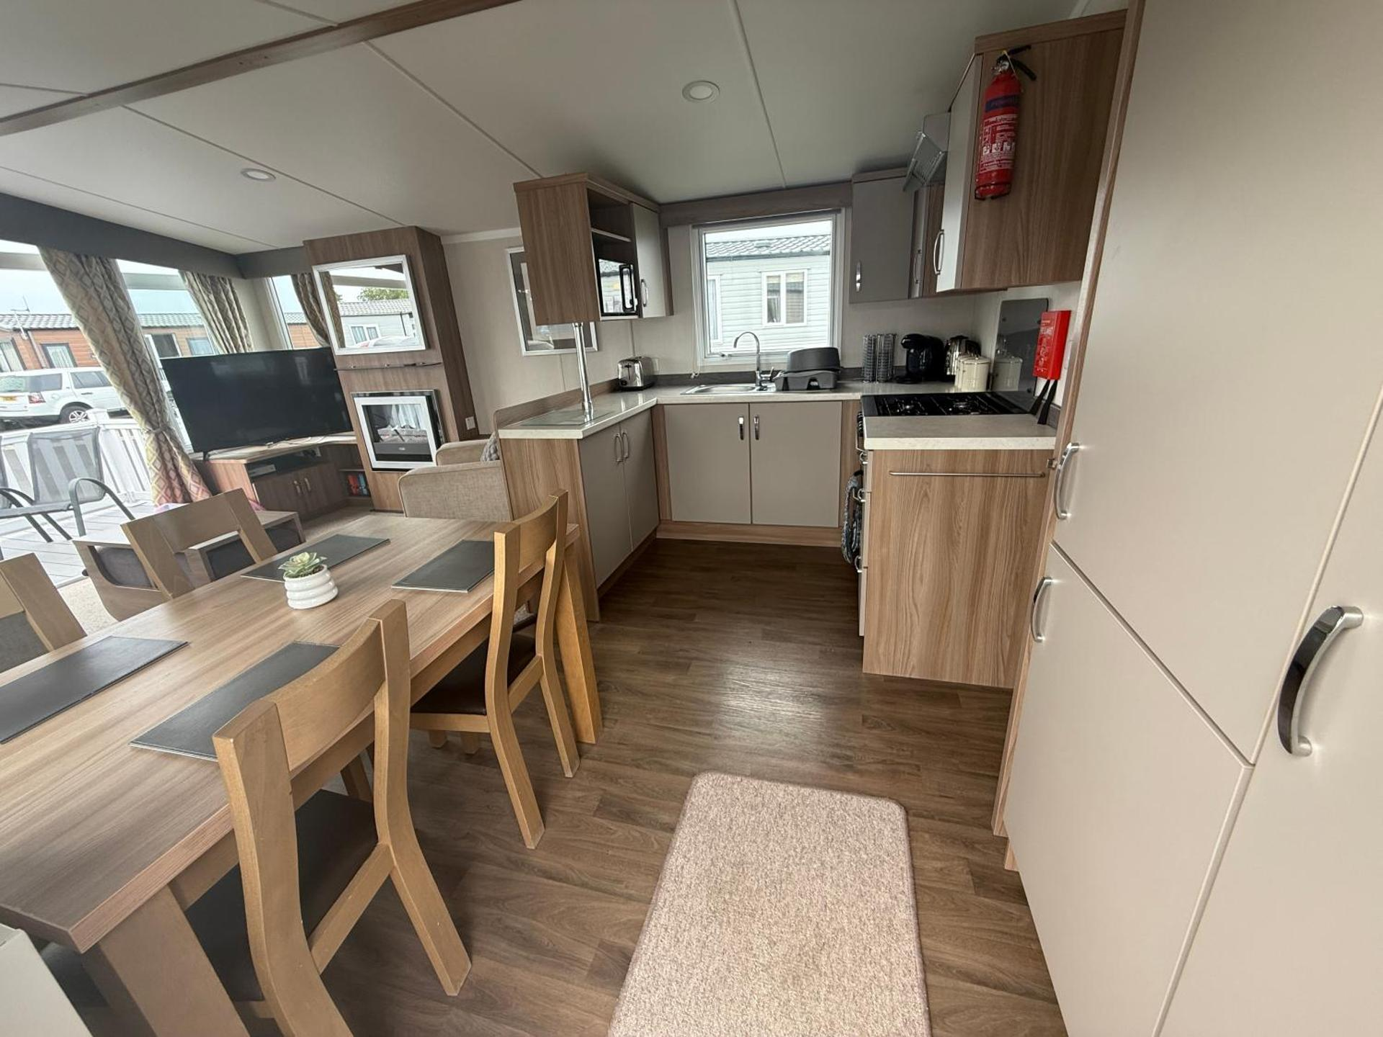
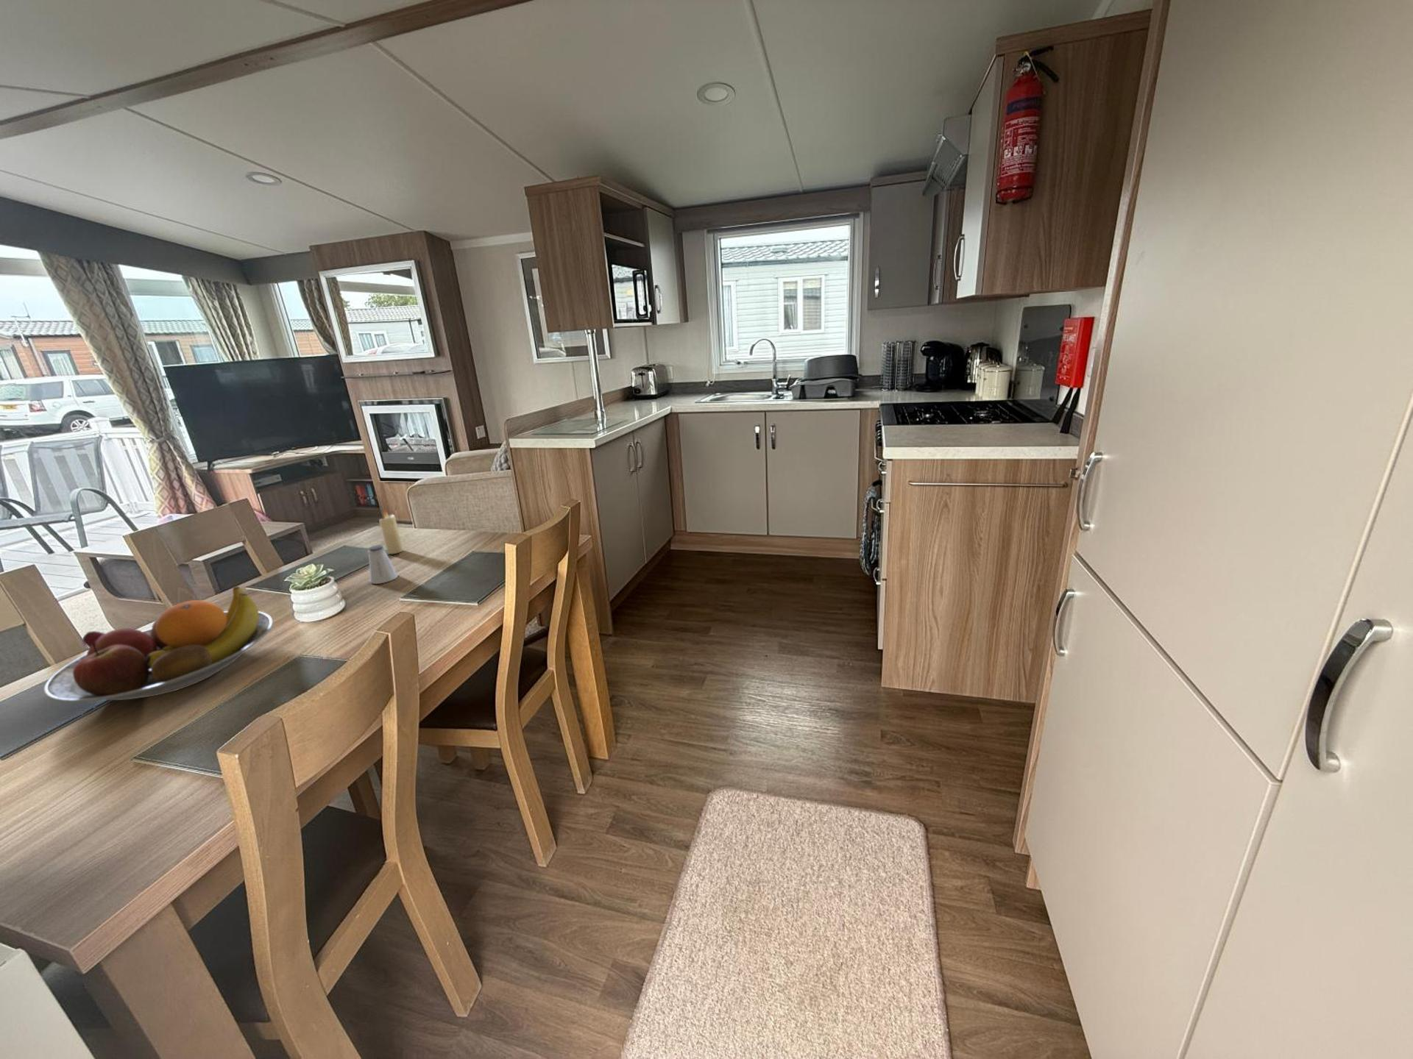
+ saltshaker (379, 563)
+ candle (389, 531)
+ fruit bowl (166, 643)
